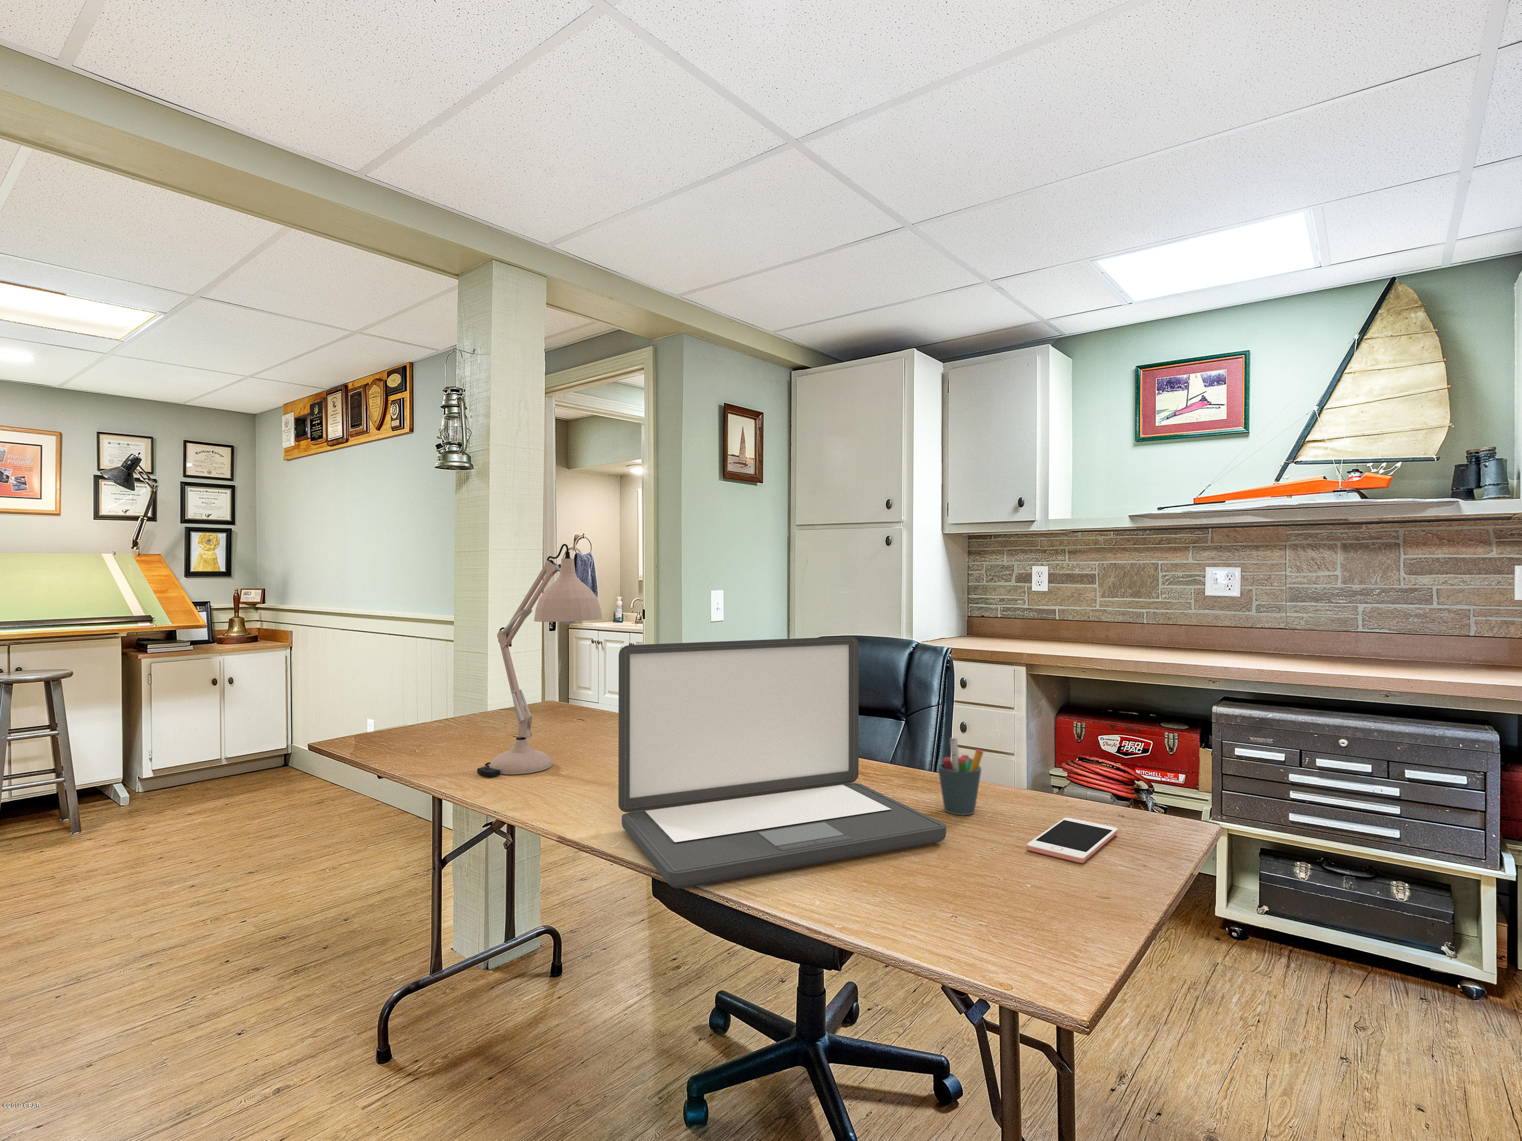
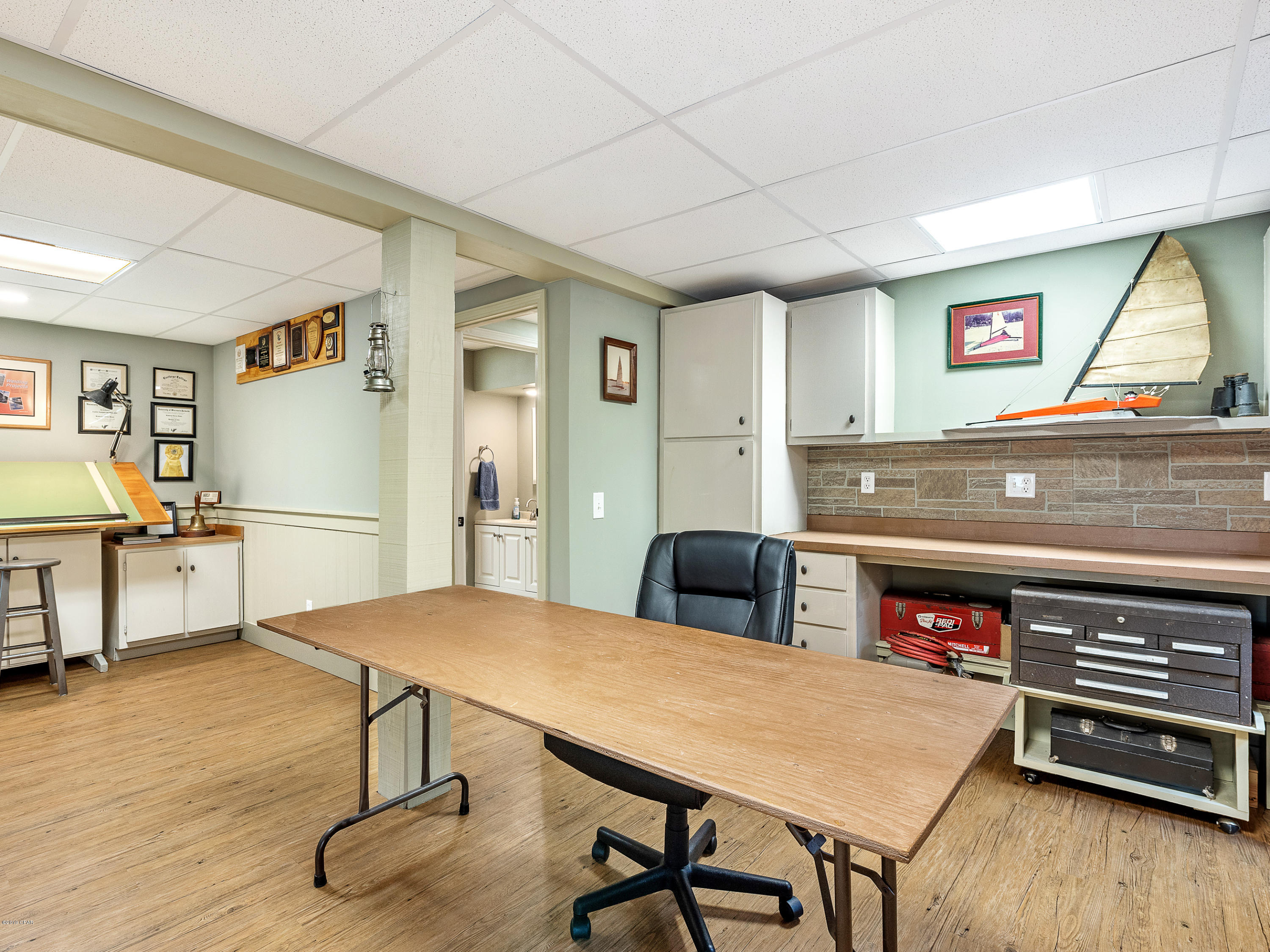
- desk lamp (513, 665)
- cell phone (1074, 838)
- laptop (779, 741)
- pen holder (960, 777)
